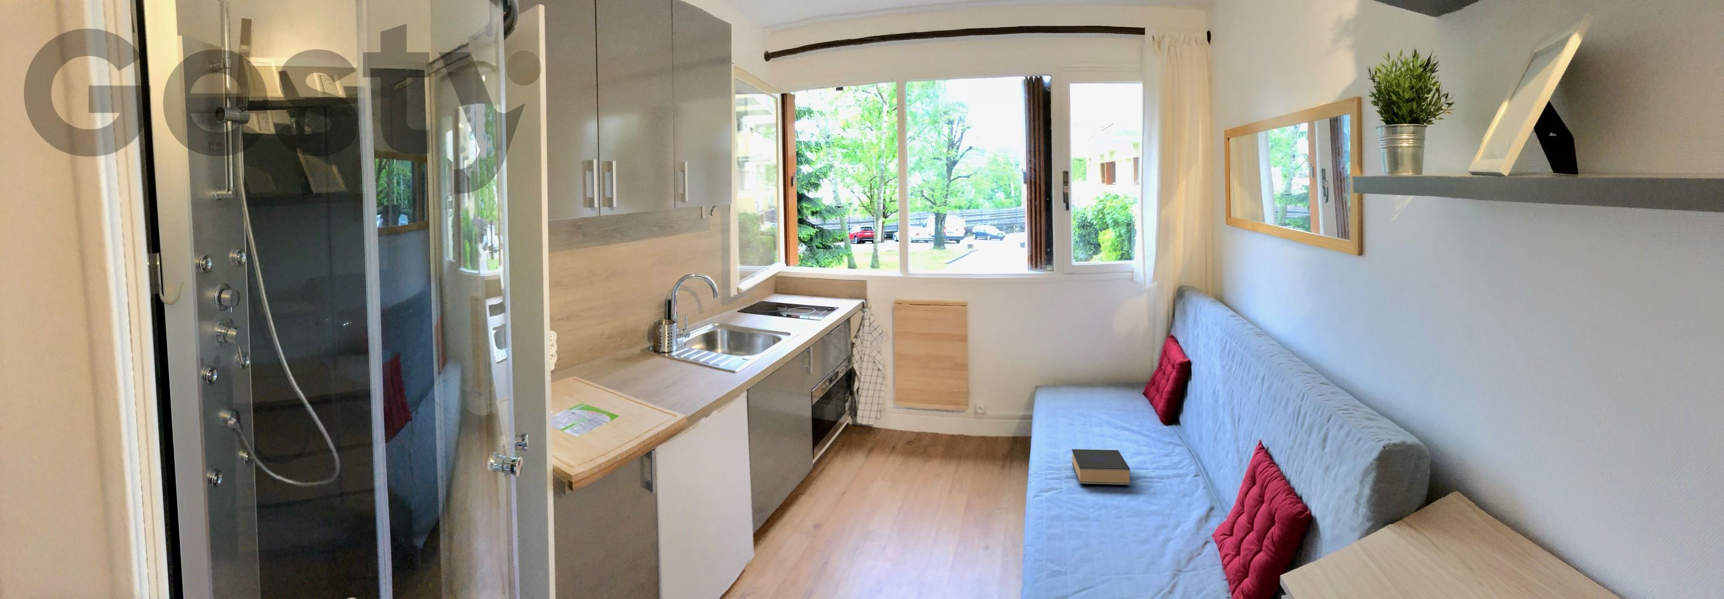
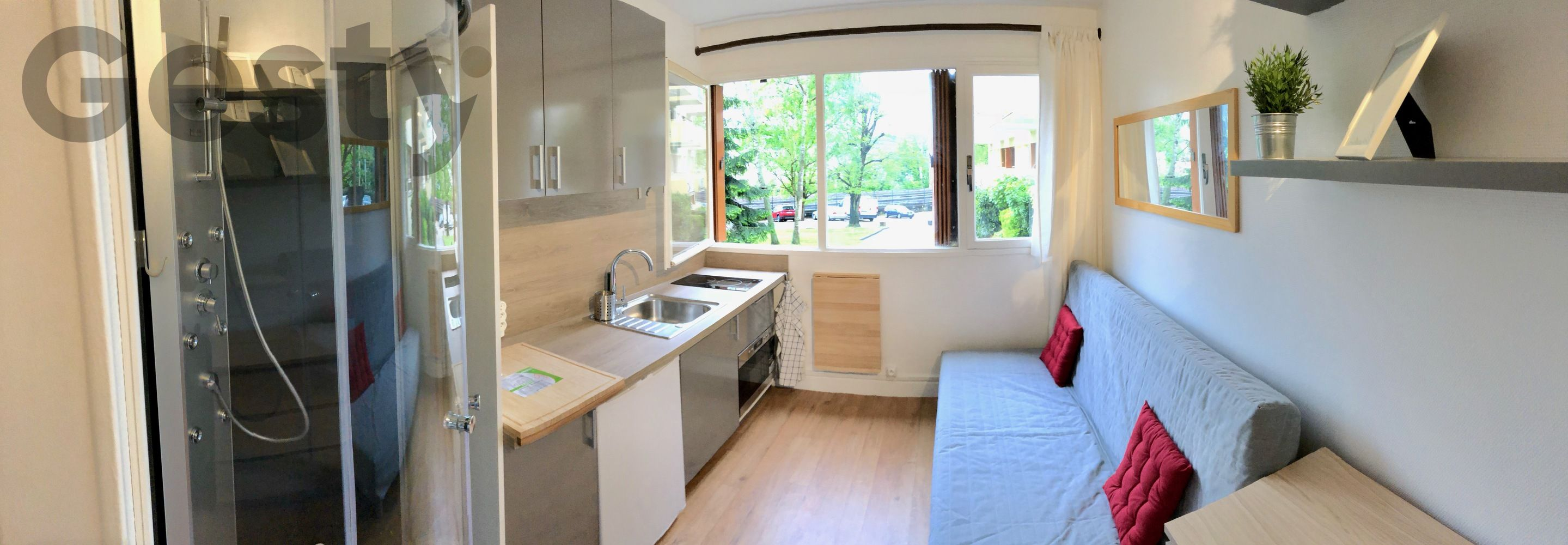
- book (1099, 467)
